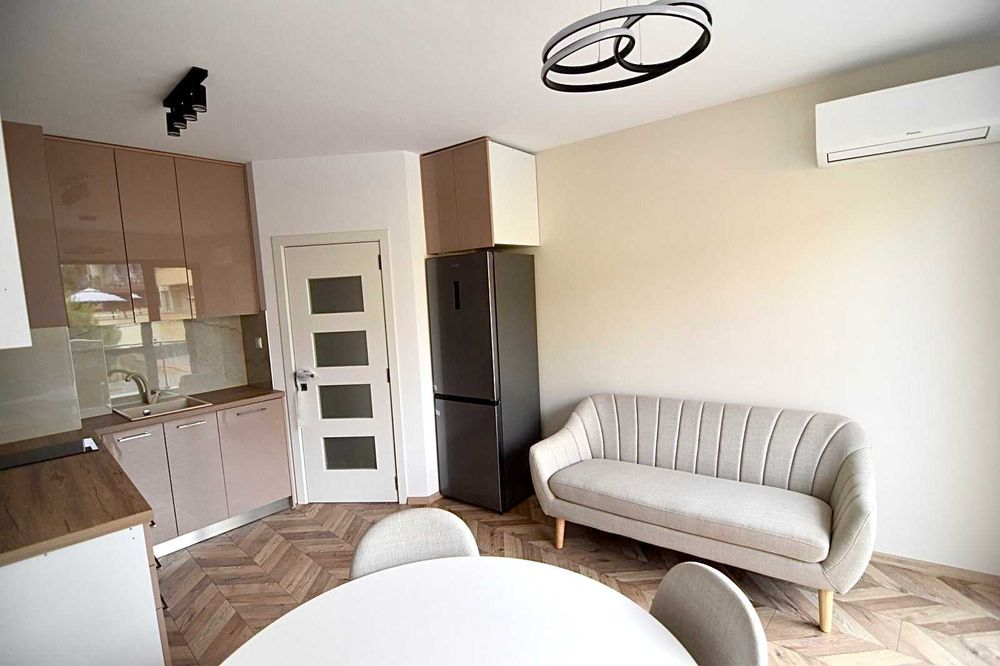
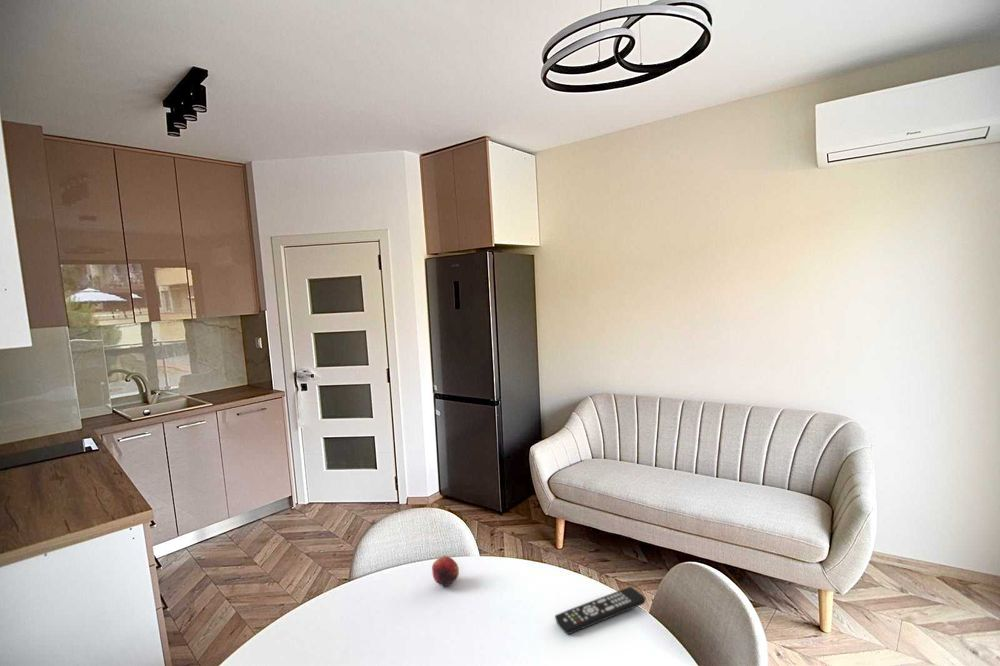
+ fruit (445, 571)
+ remote control (601, 610)
